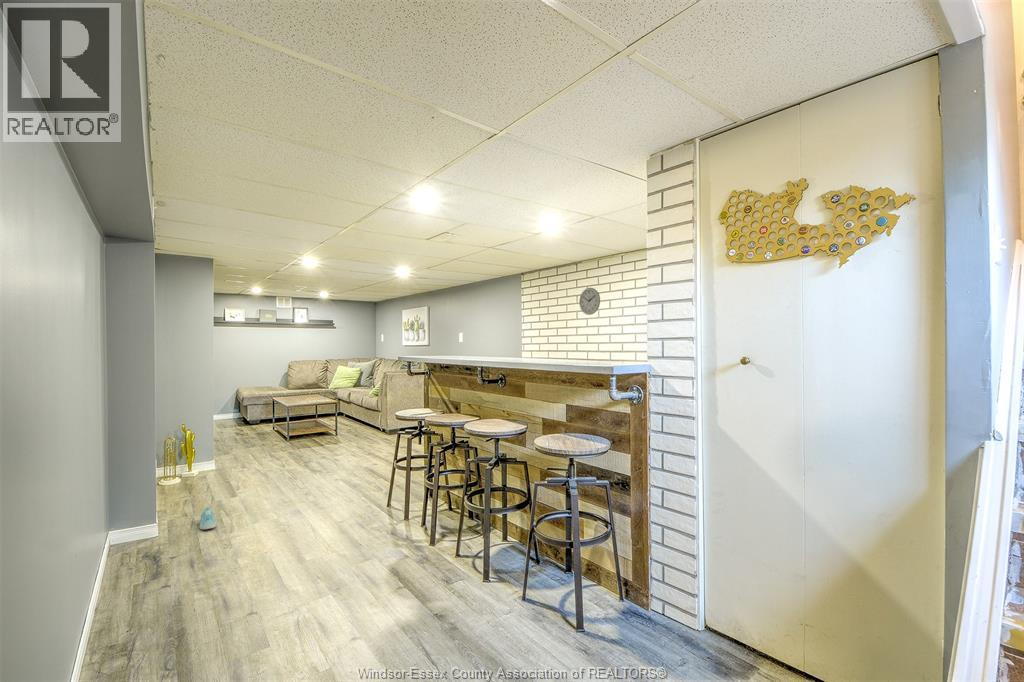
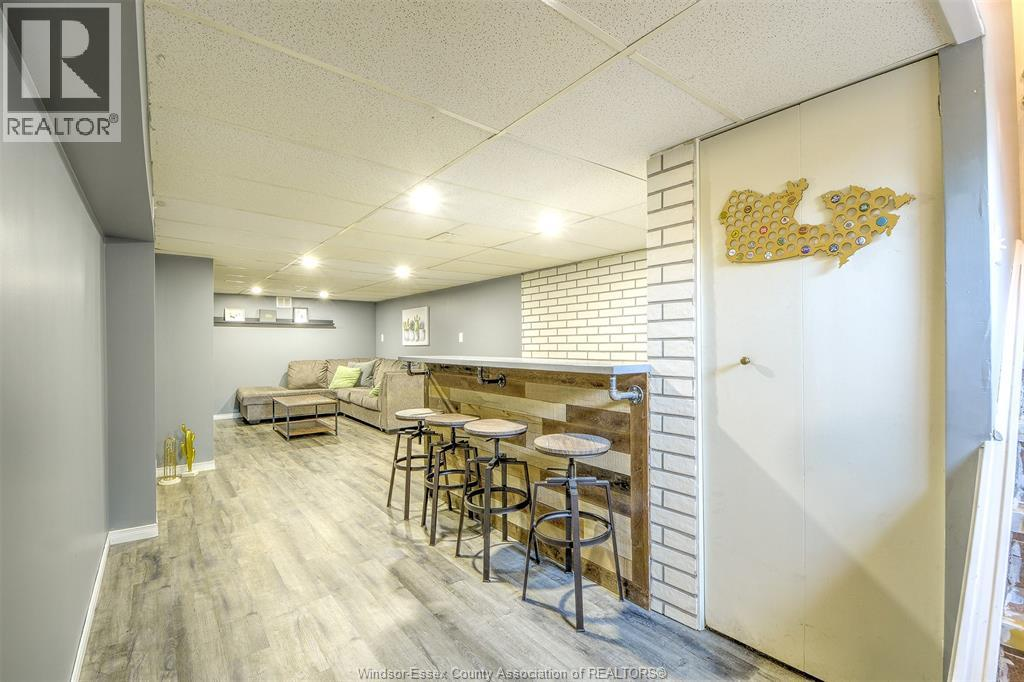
- sneaker (206, 517)
- wall clock (589, 301)
